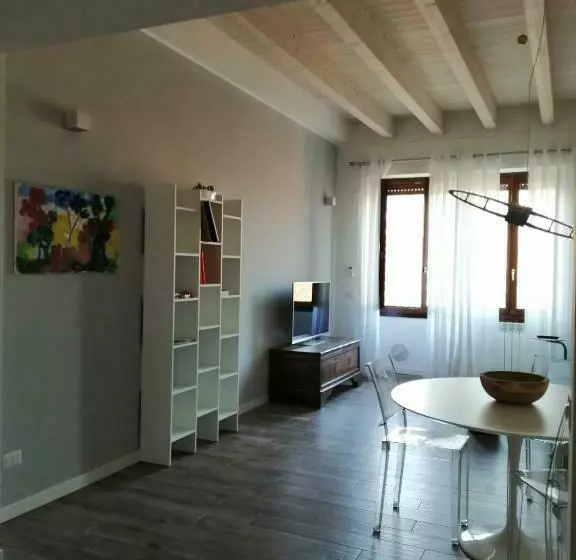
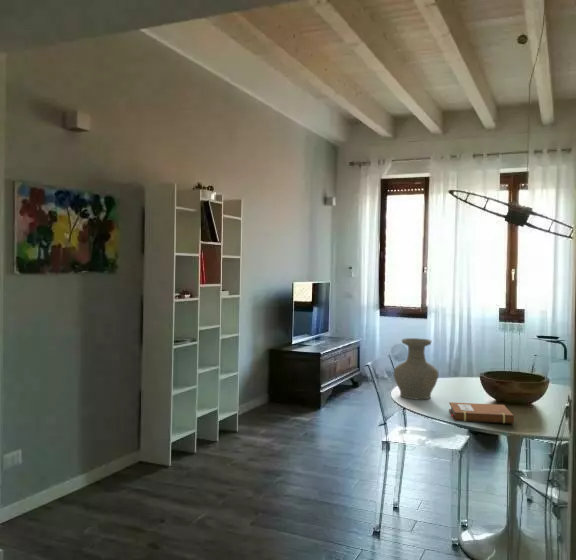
+ vase (416, 368)
+ notebook (478, 412)
